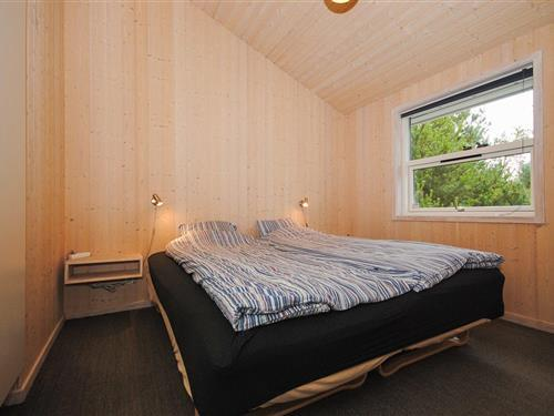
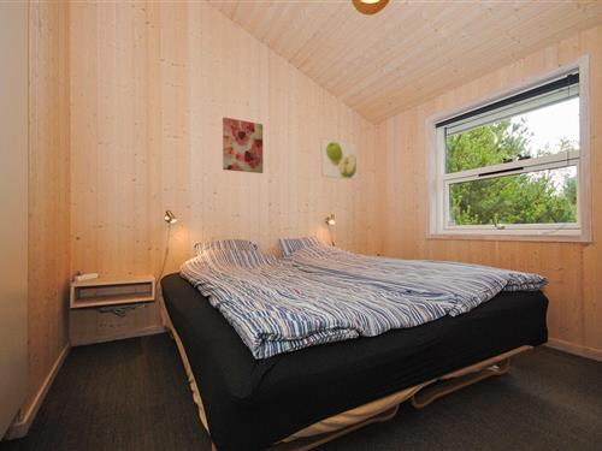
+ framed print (338, 159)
+ wall art (243, 146)
